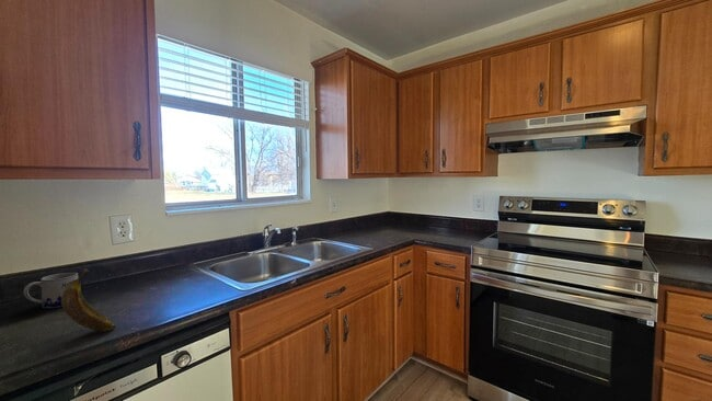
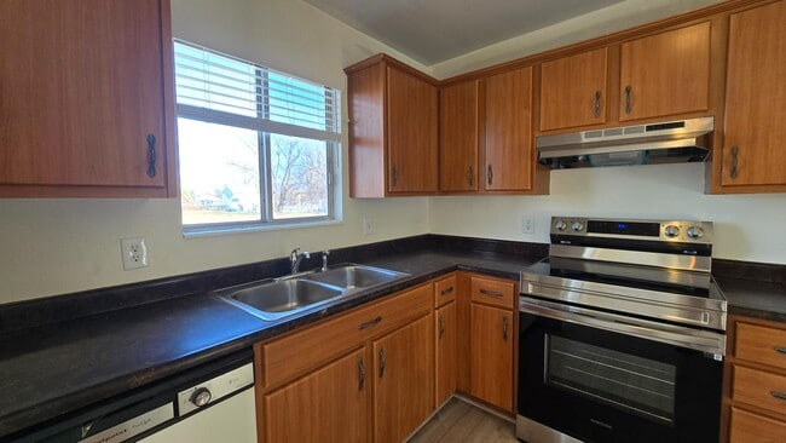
- mug (55, 290)
- banana (85, 301)
